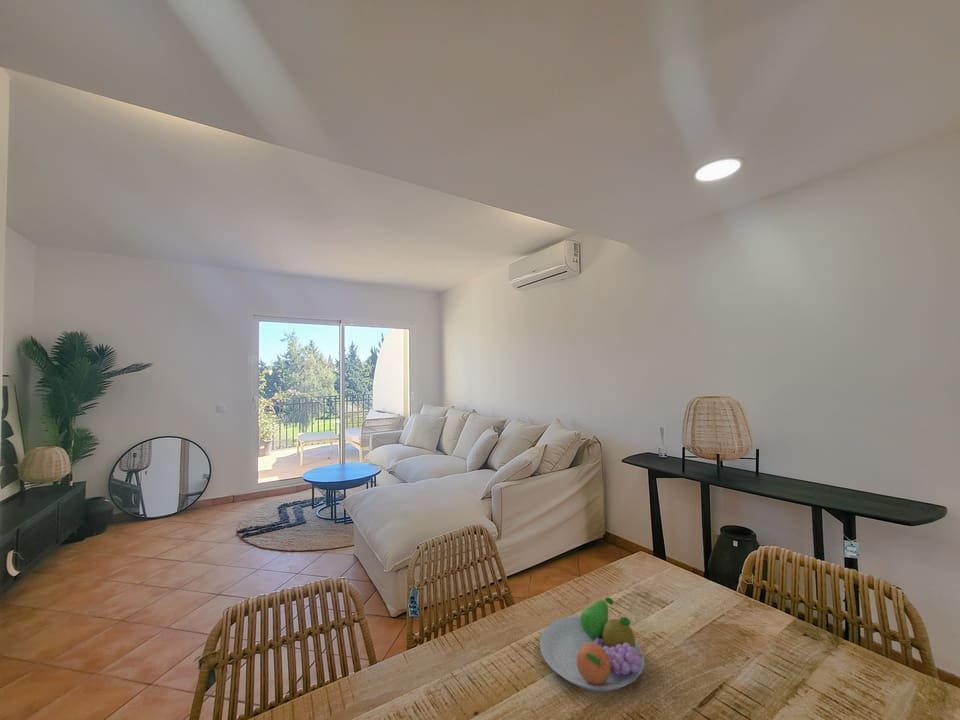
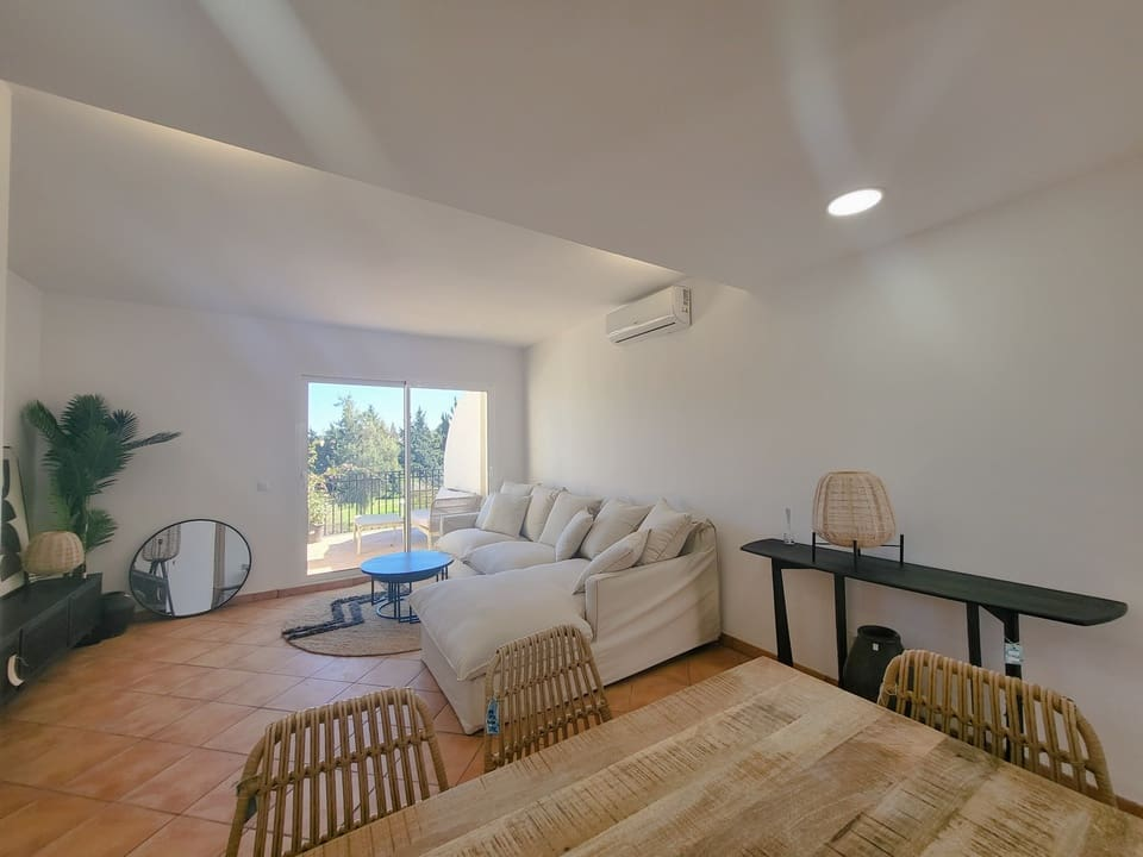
- fruit bowl (592, 635)
